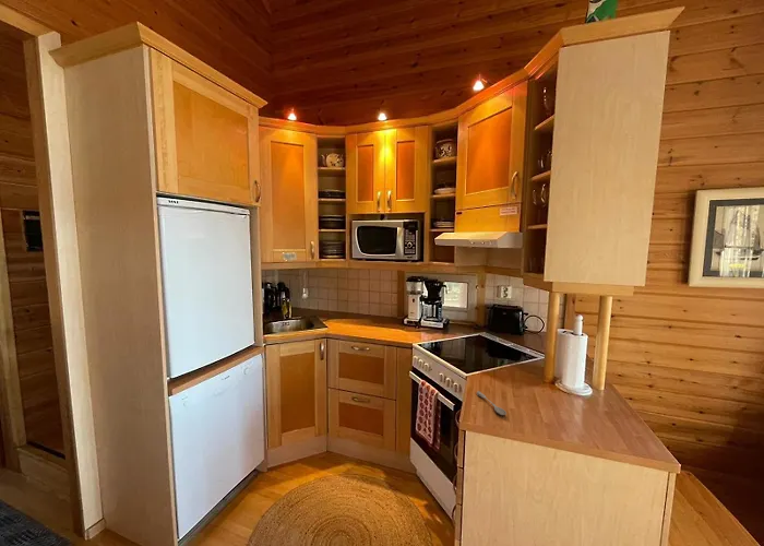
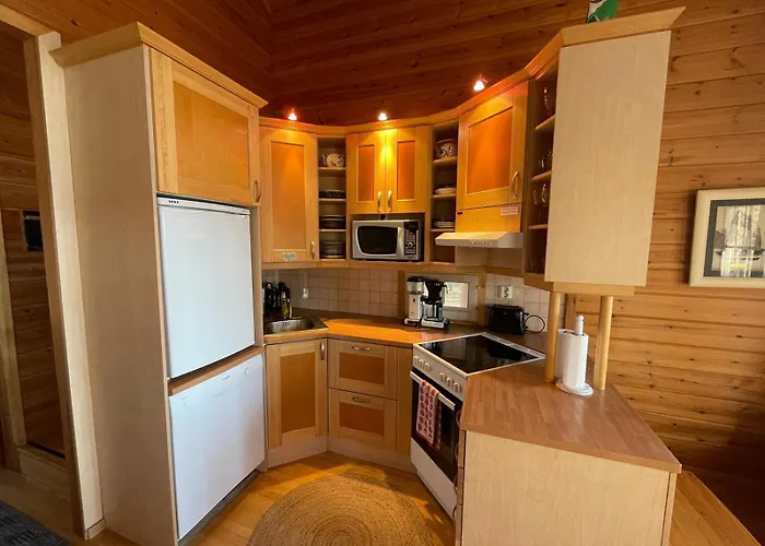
- soupspoon (490, 402)
